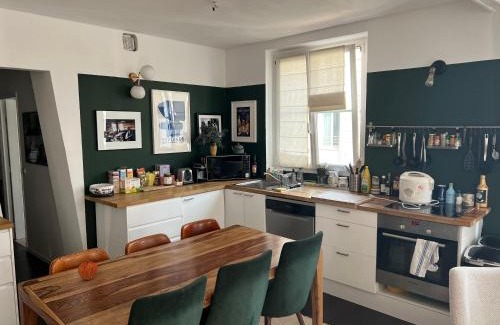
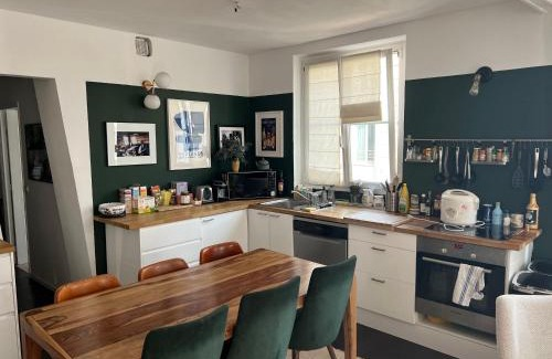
- fruit (87, 269)
